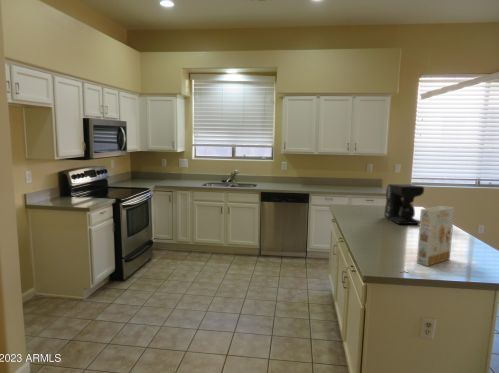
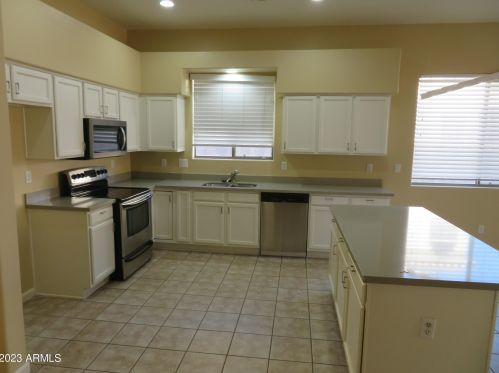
- coffee maker (403, 203)
- cereal box (435, 234)
